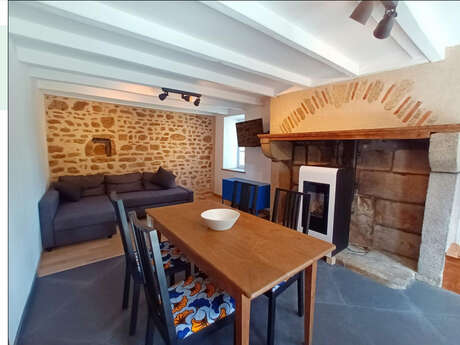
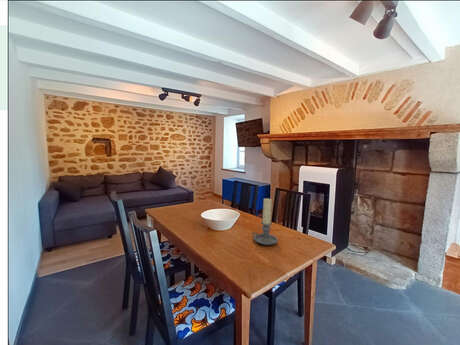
+ candle holder (264, 219)
